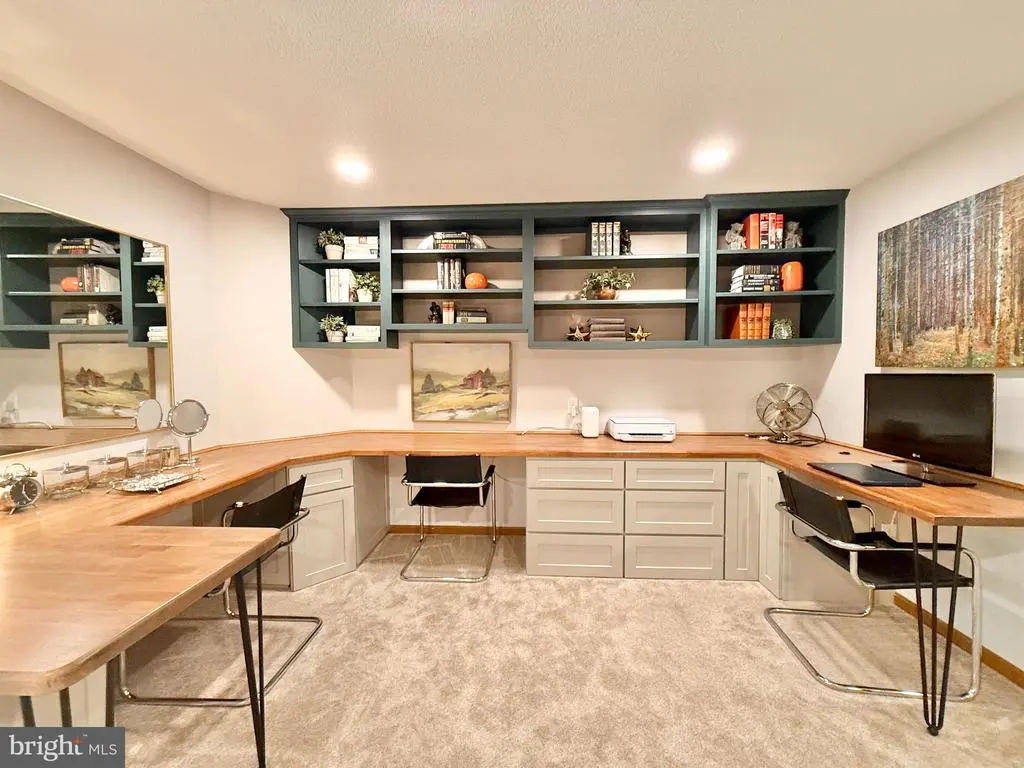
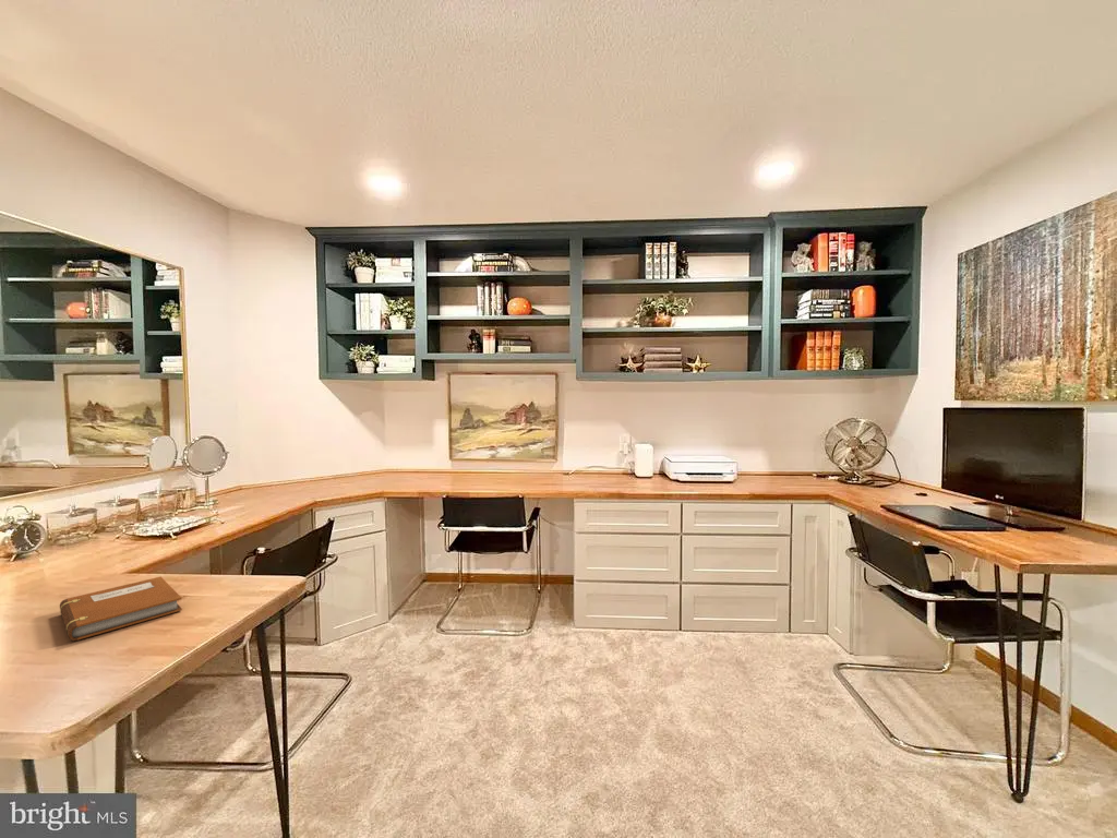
+ notebook (120, 604)
